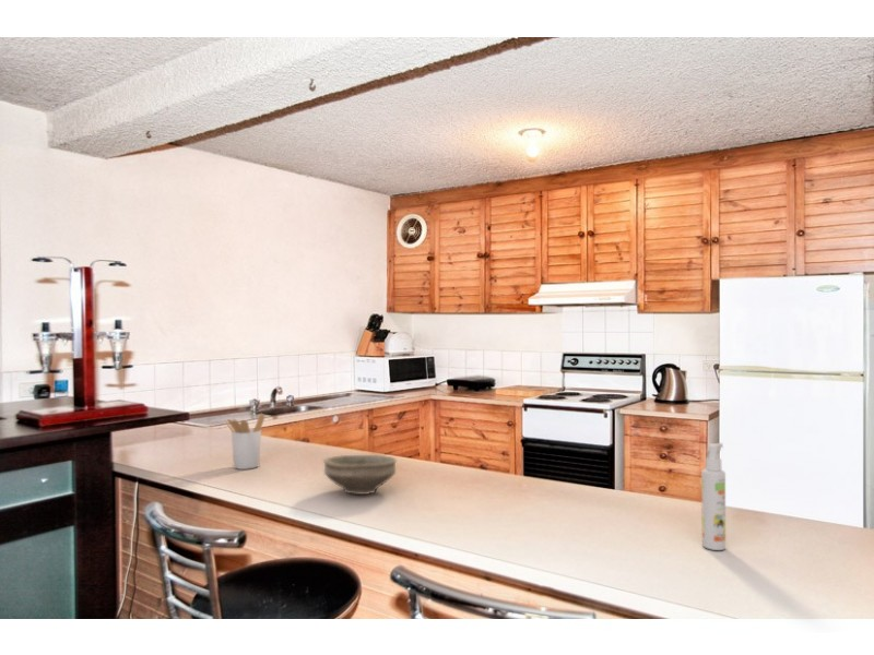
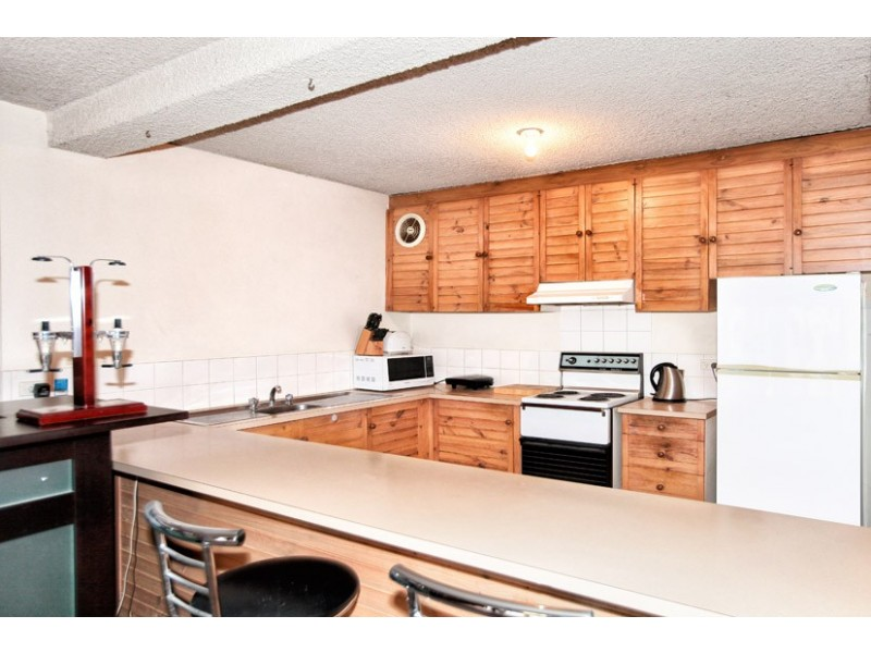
- spray bottle (714, 495)
- bowl (359, 474)
- utensil holder (244, 441)
